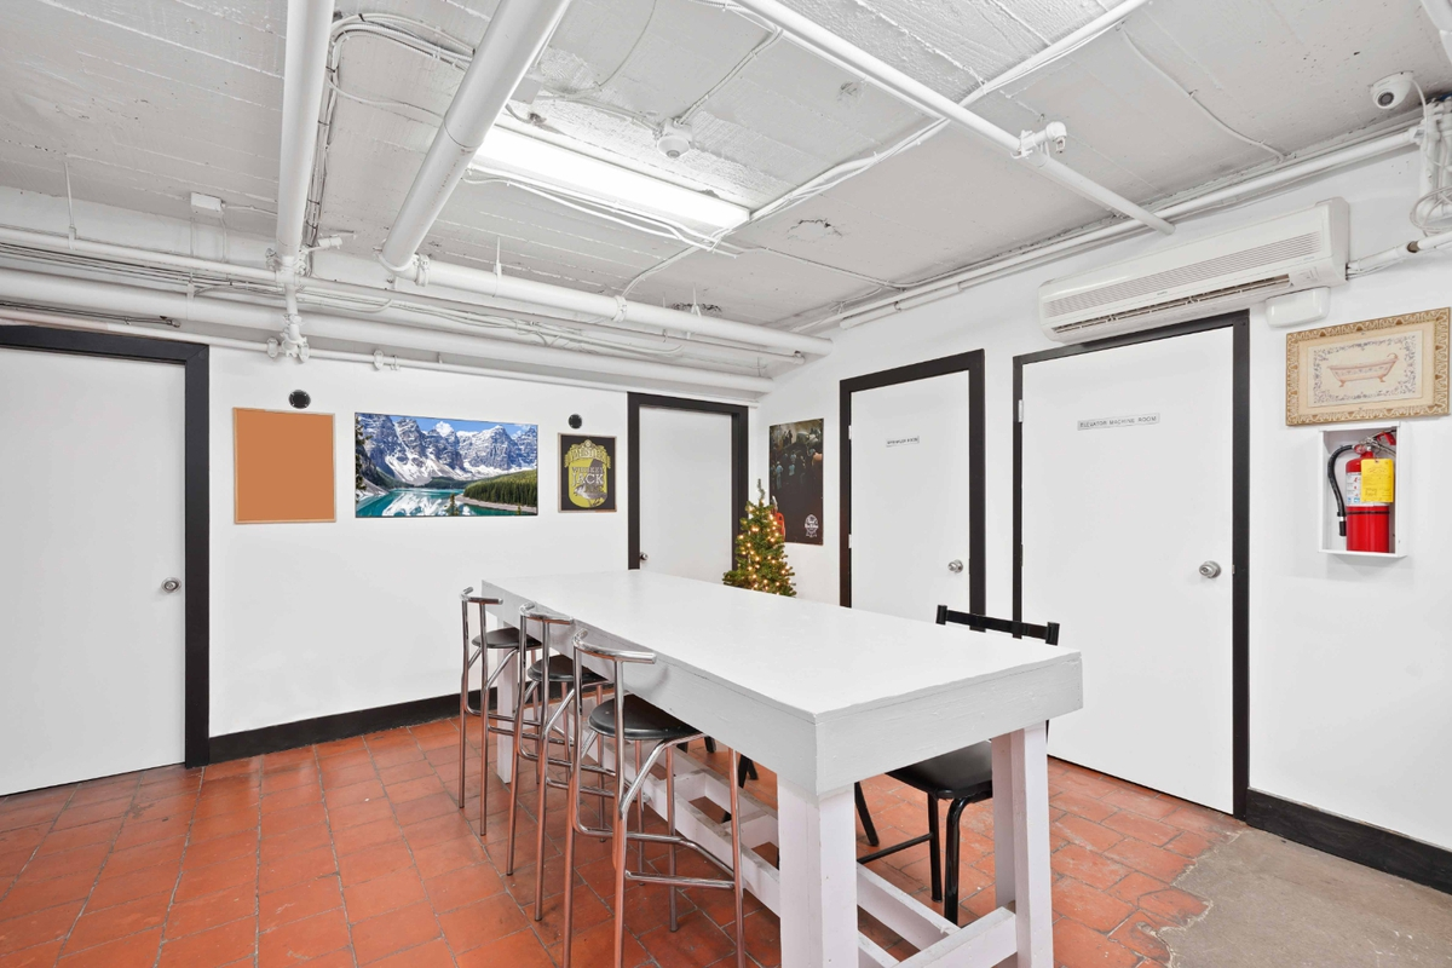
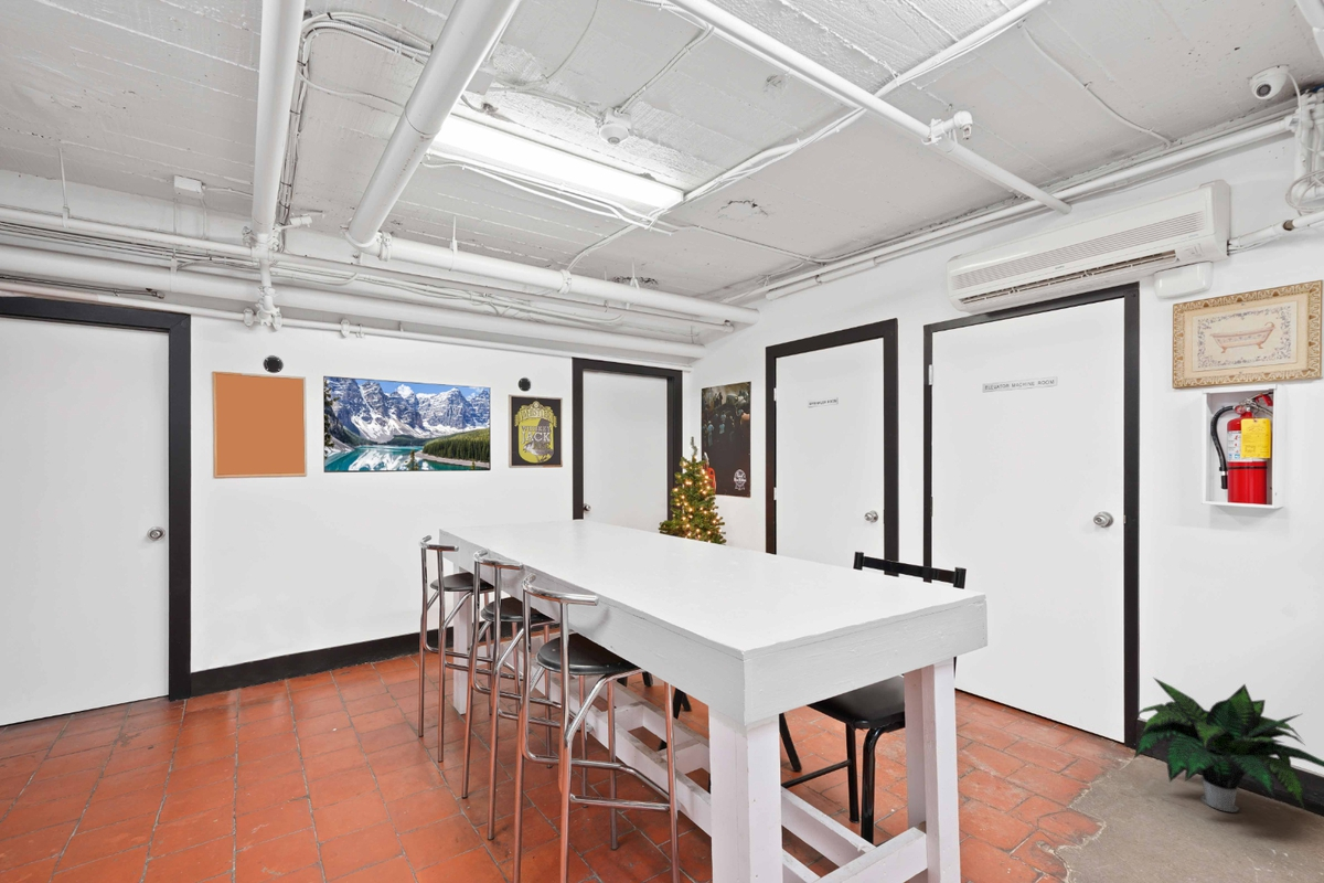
+ potted plant (1226, 746)
